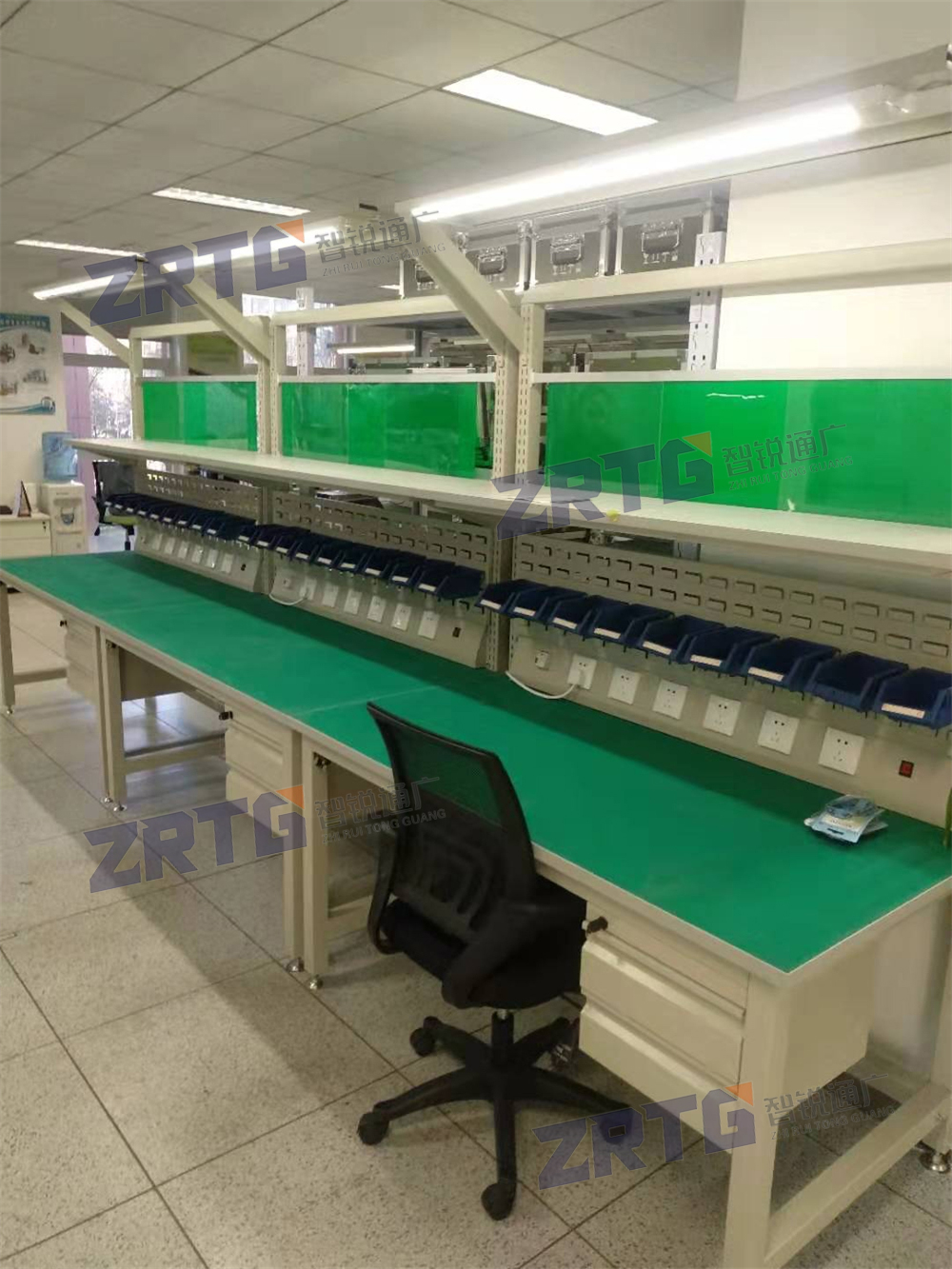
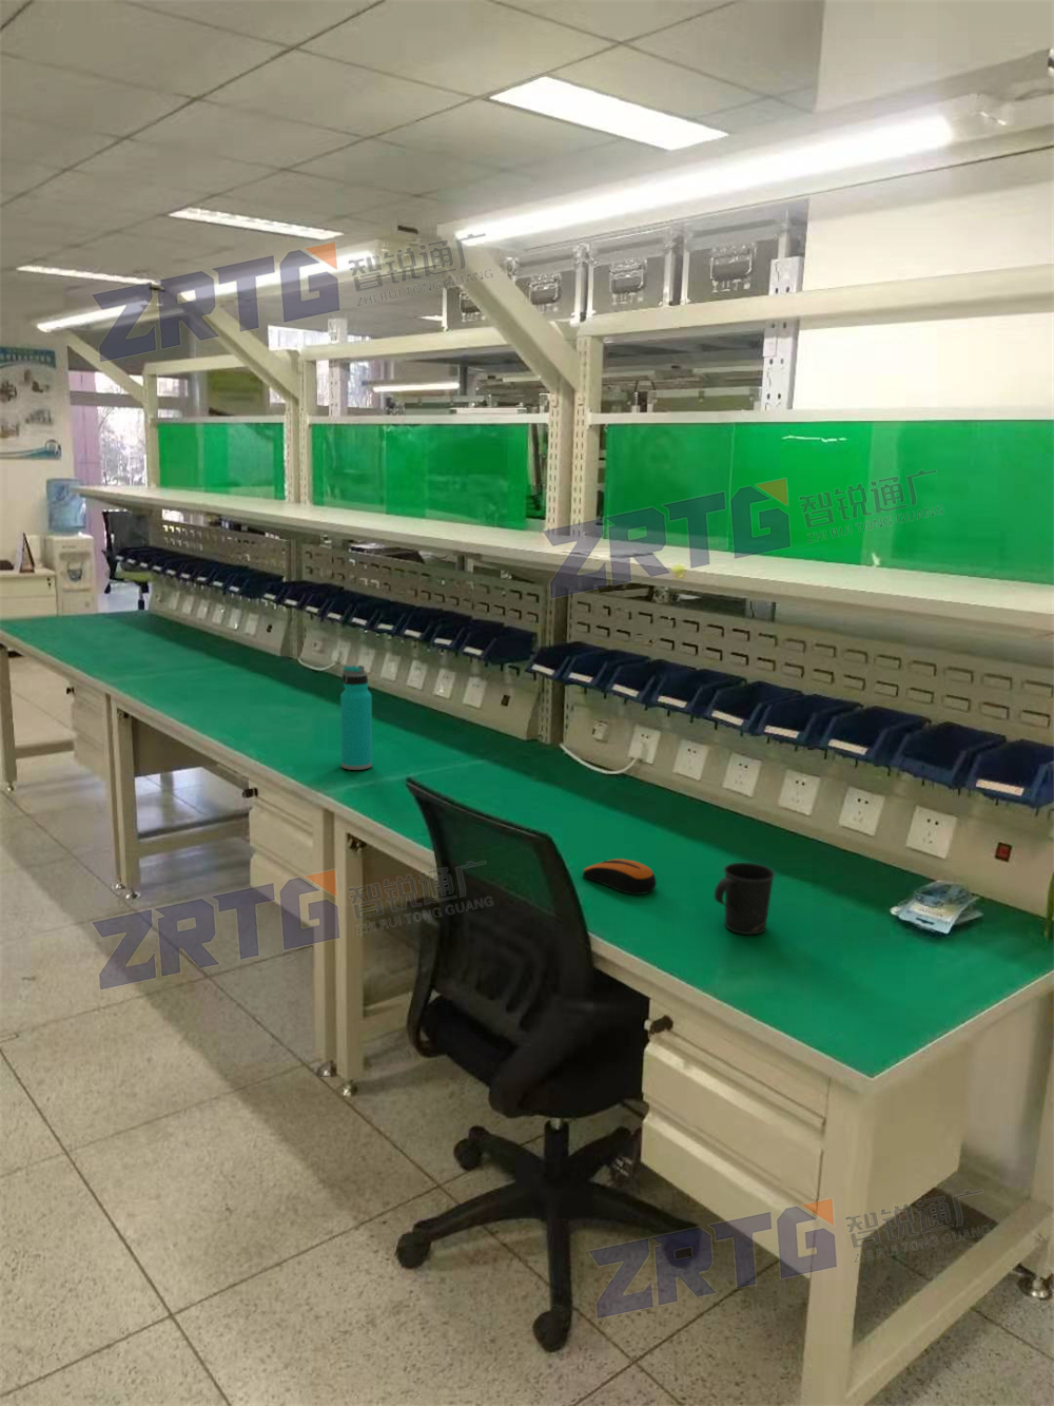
+ mug (740, 901)
+ computer mouse (621, 871)
+ water bottle (356, 716)
